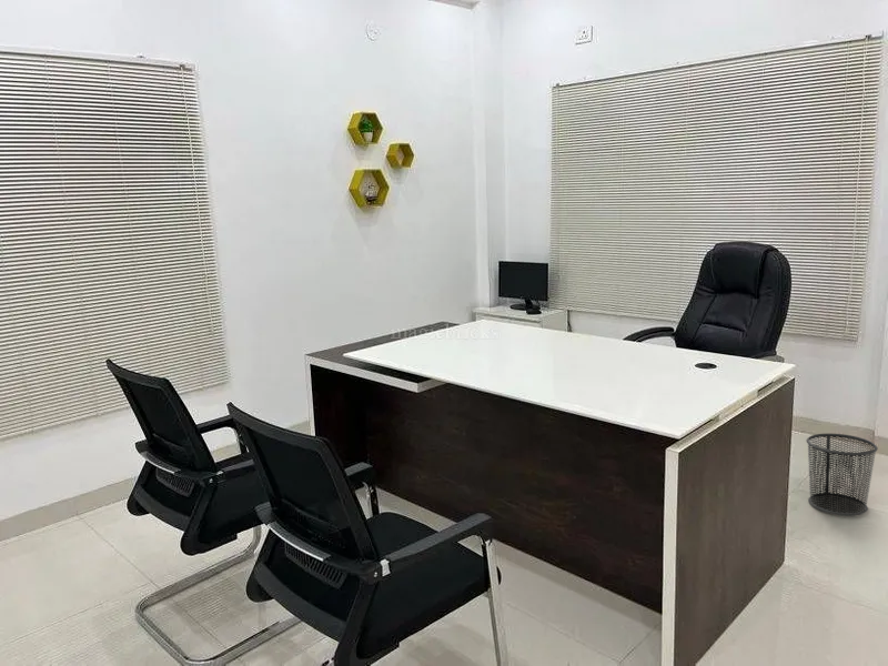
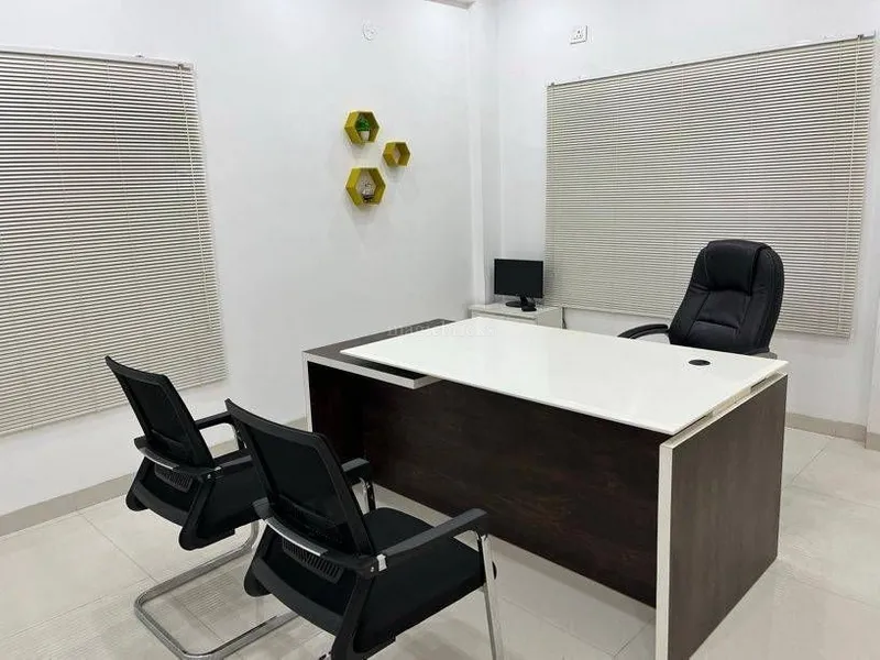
- waste bin (839, 474)
